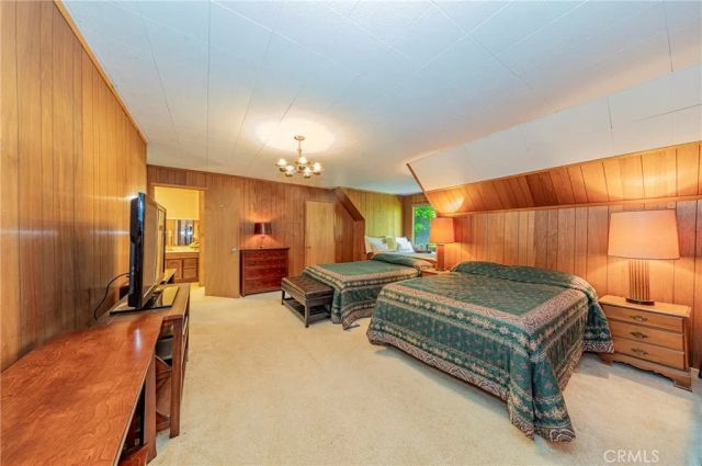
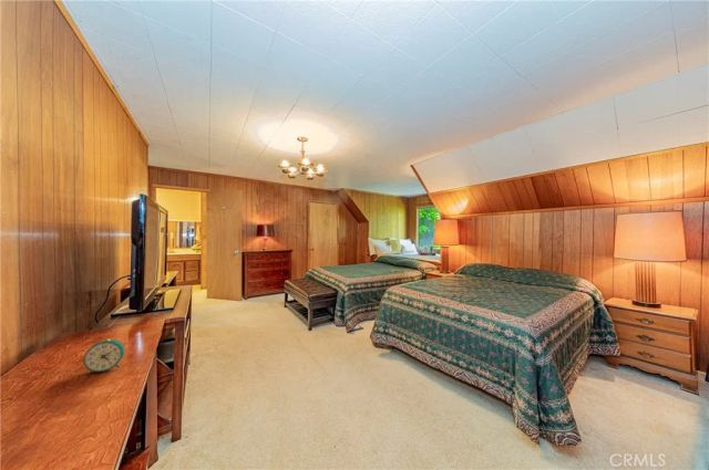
+ alarm clock (105, 353)
